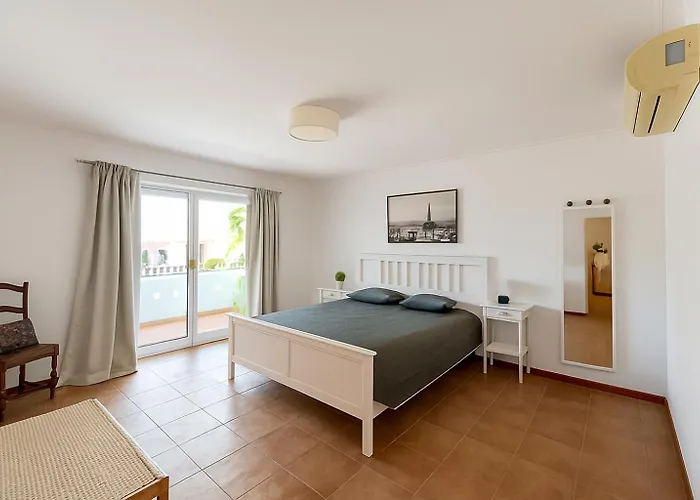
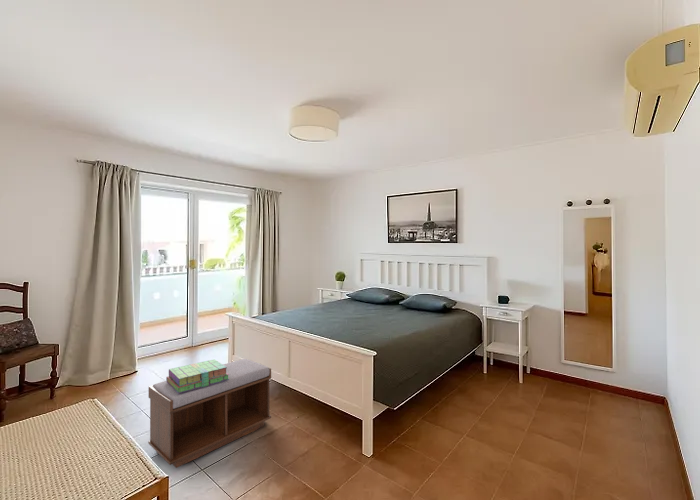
+ bench (214, 405)
+ stack of books (198, 374)
